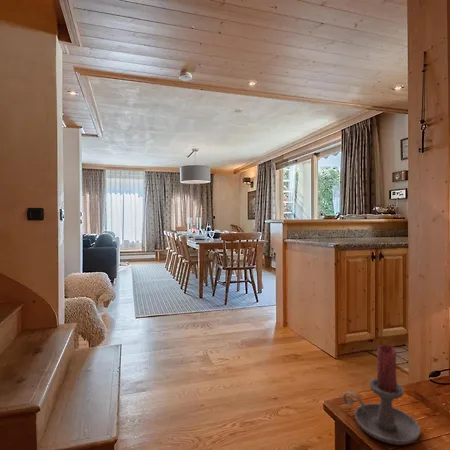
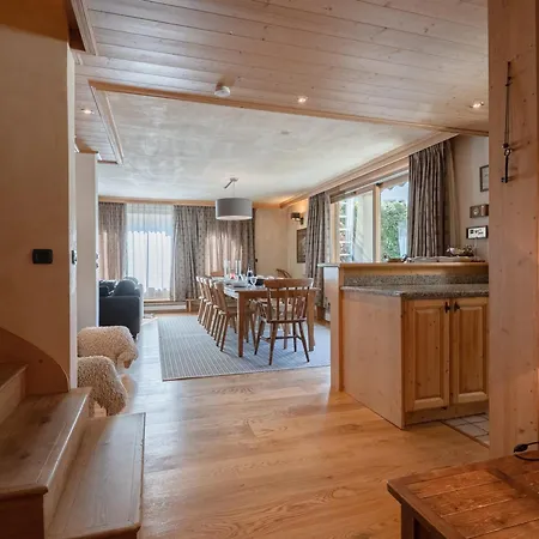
- candle holder (377, 383)
